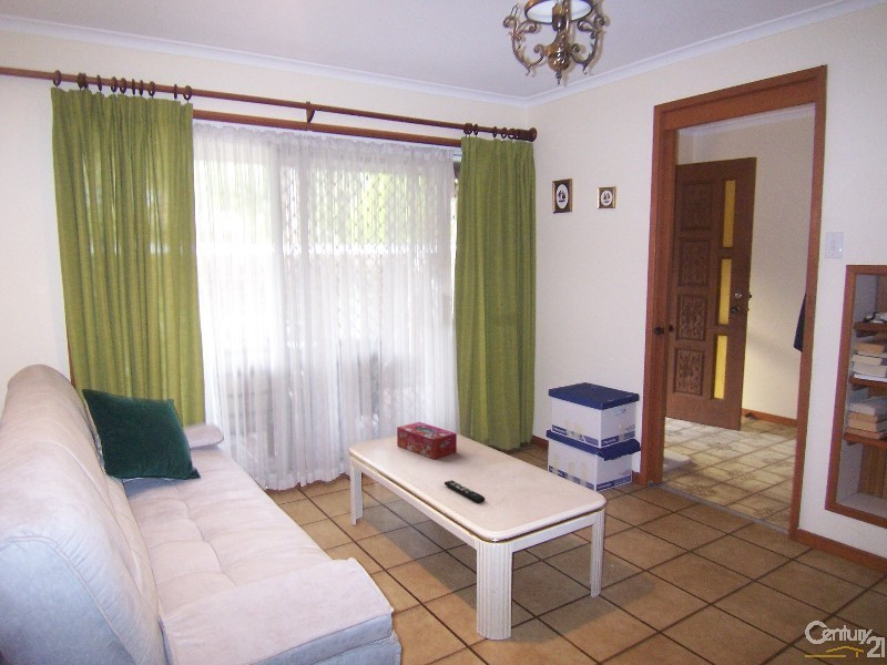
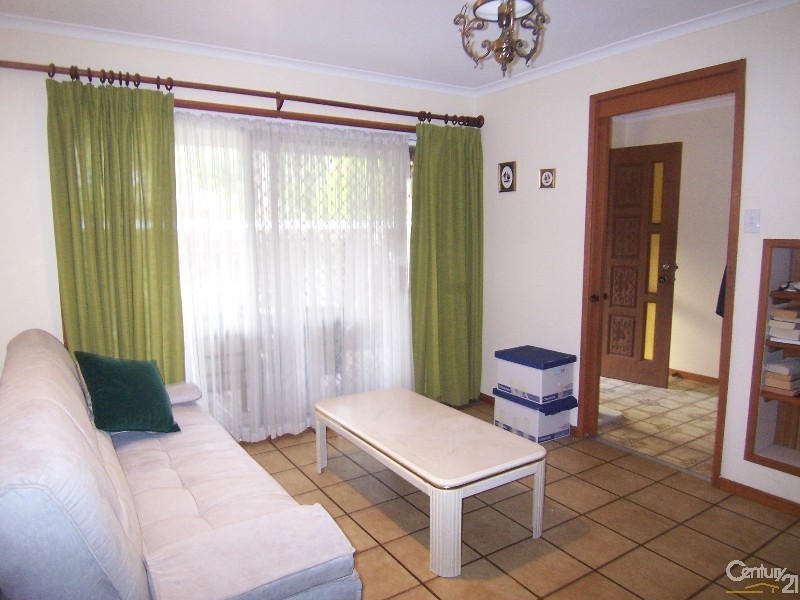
- tissue box (426, 439)
- remote control (463, 490)
